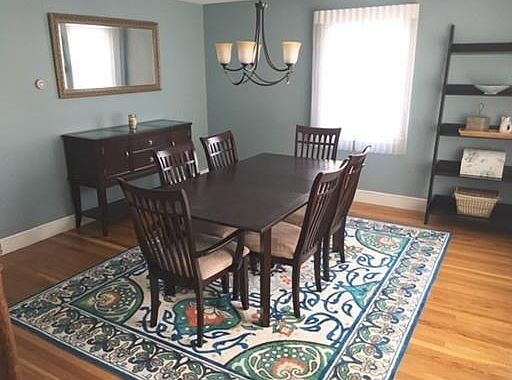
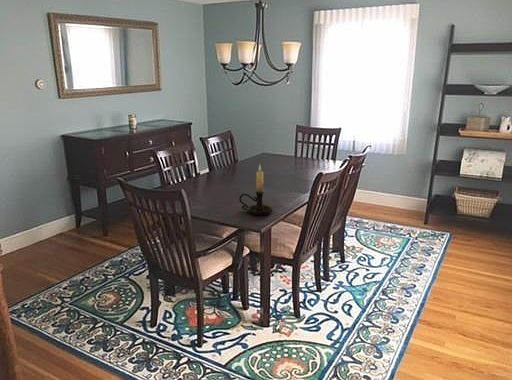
+ candle holder (256, 186)
